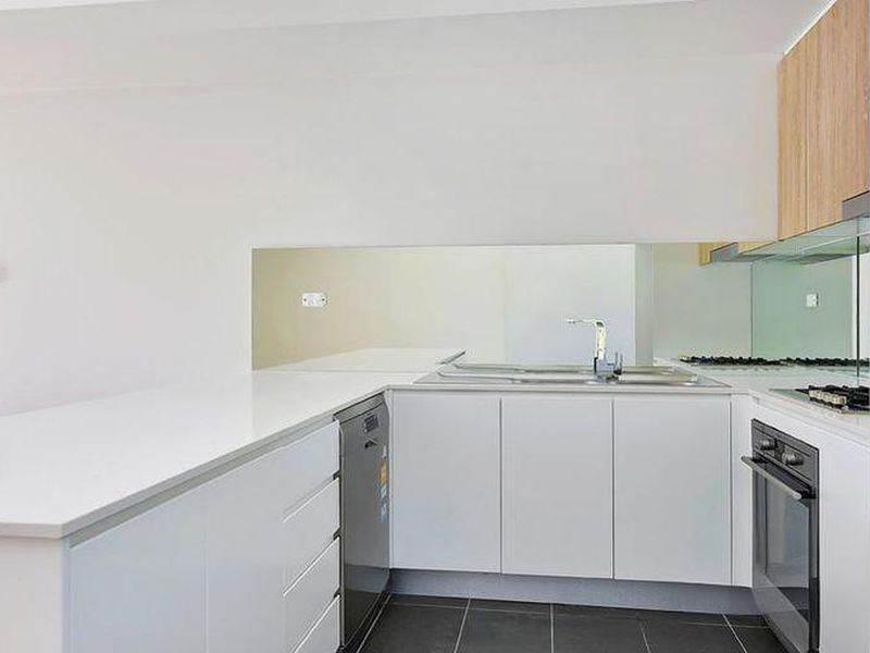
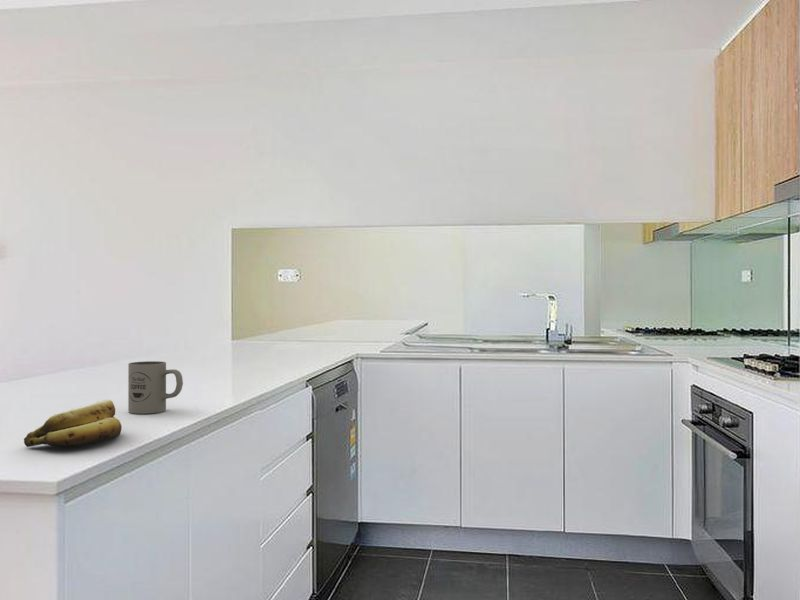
+ mug (156, 387)
+ banana (73, 419)
